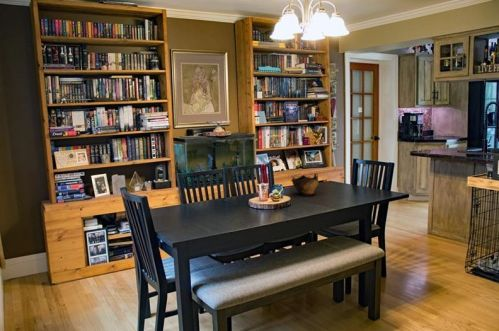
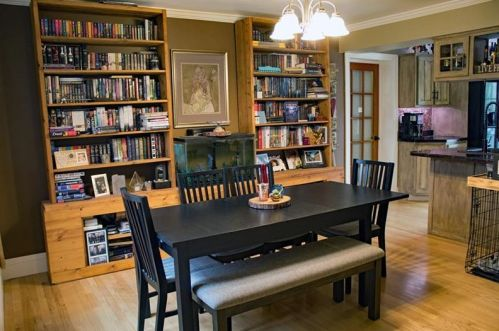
- decorative bowl (304, 184)
